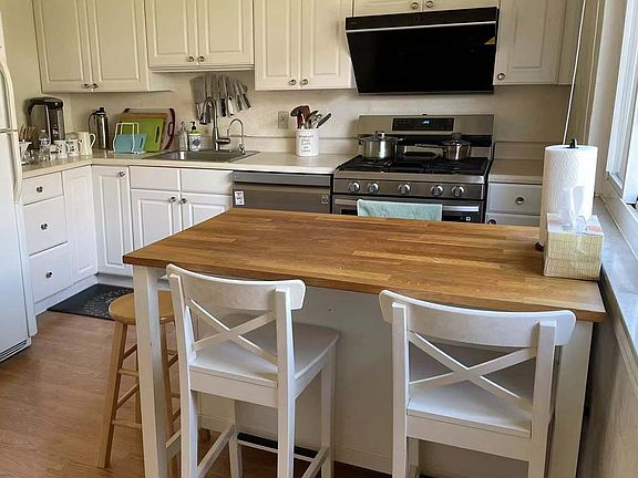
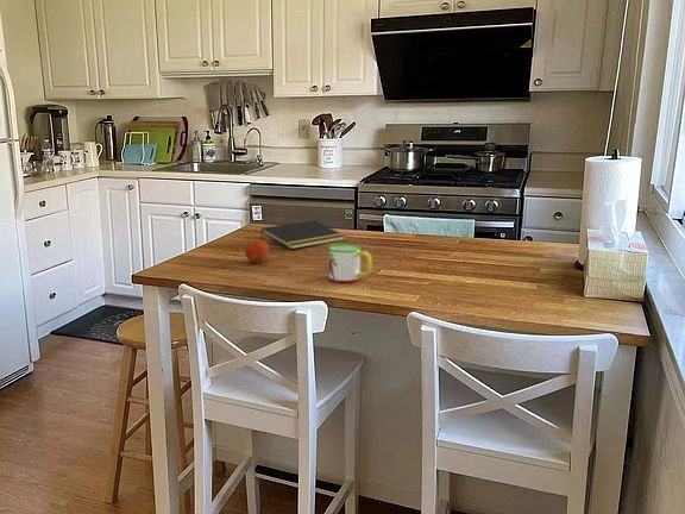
+ notepad (303, 233)
+ fruit (257, 249)
+ mug (350, 263)
